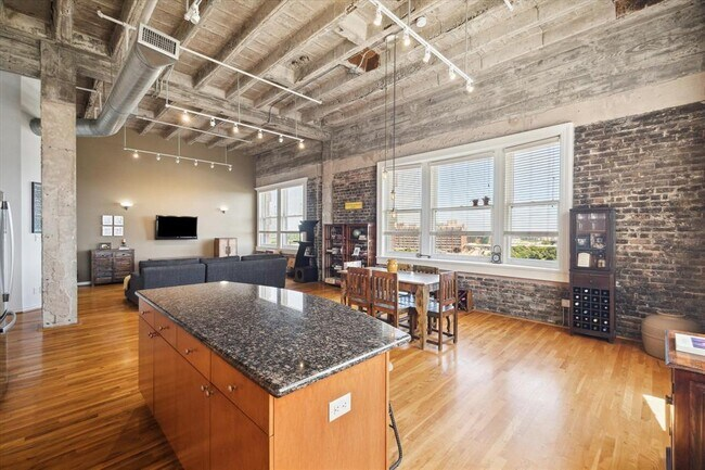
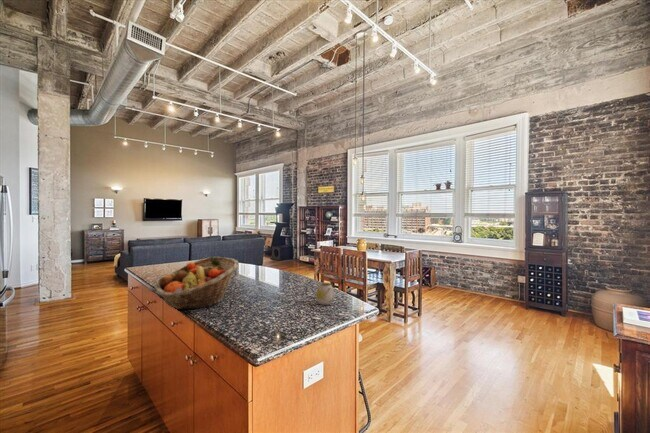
+ mug (326, 293)
+ fruit basket (198, 280)
